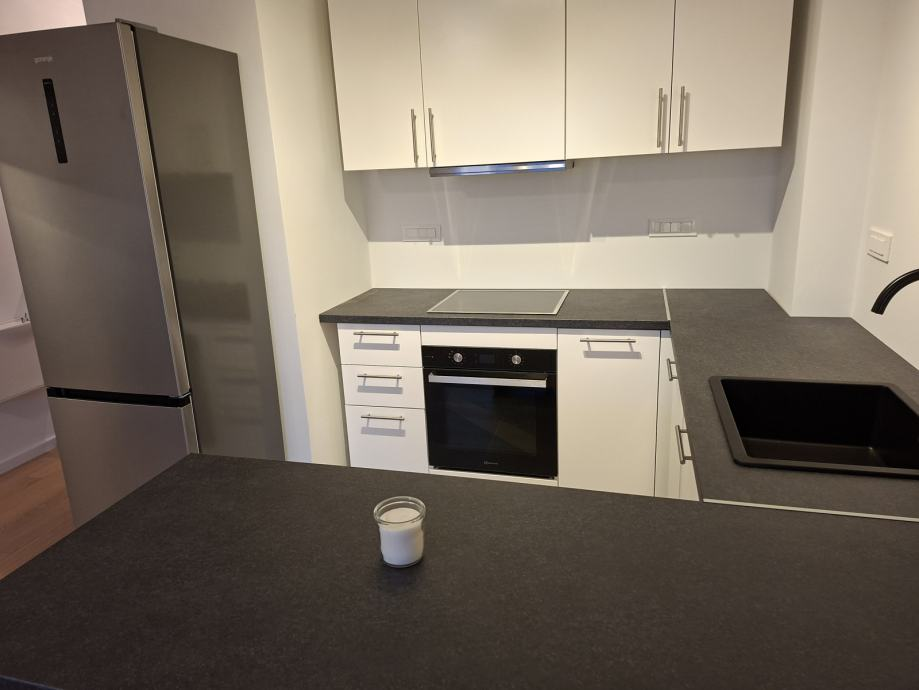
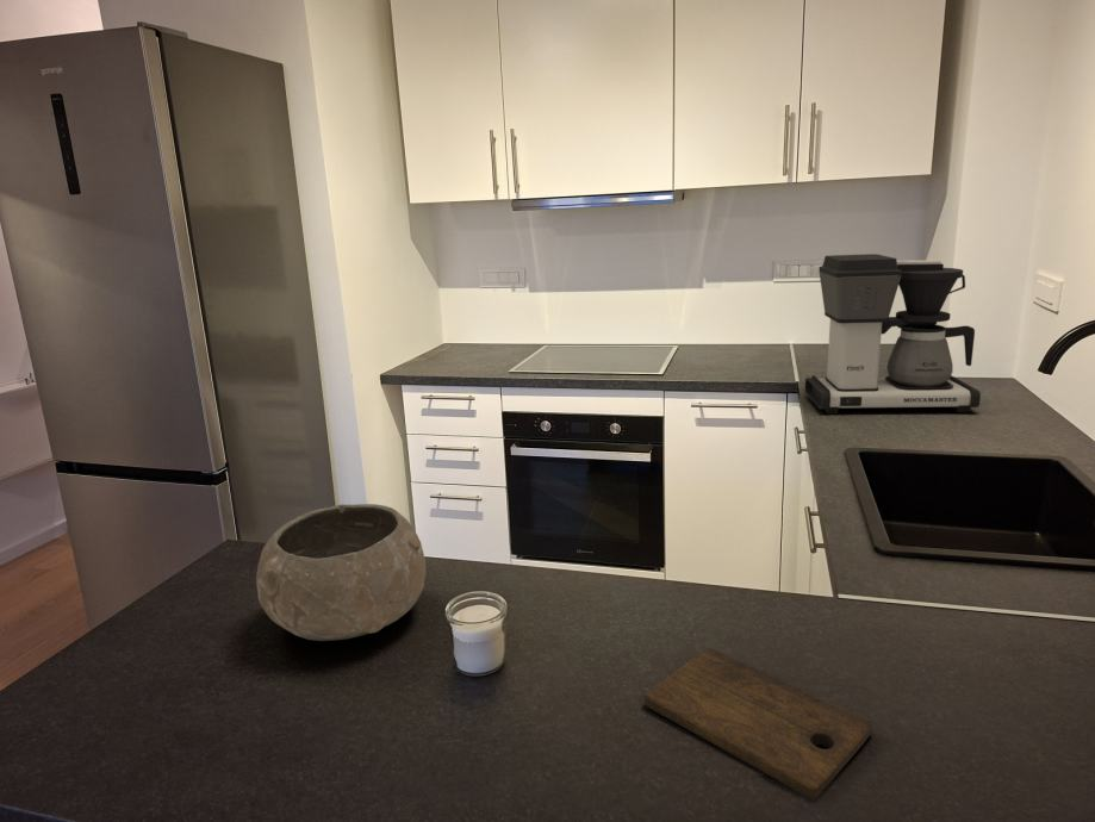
+ cutting board (753, 712)
+ coffee maker (897, 326)
+ bowl (343, 573)
